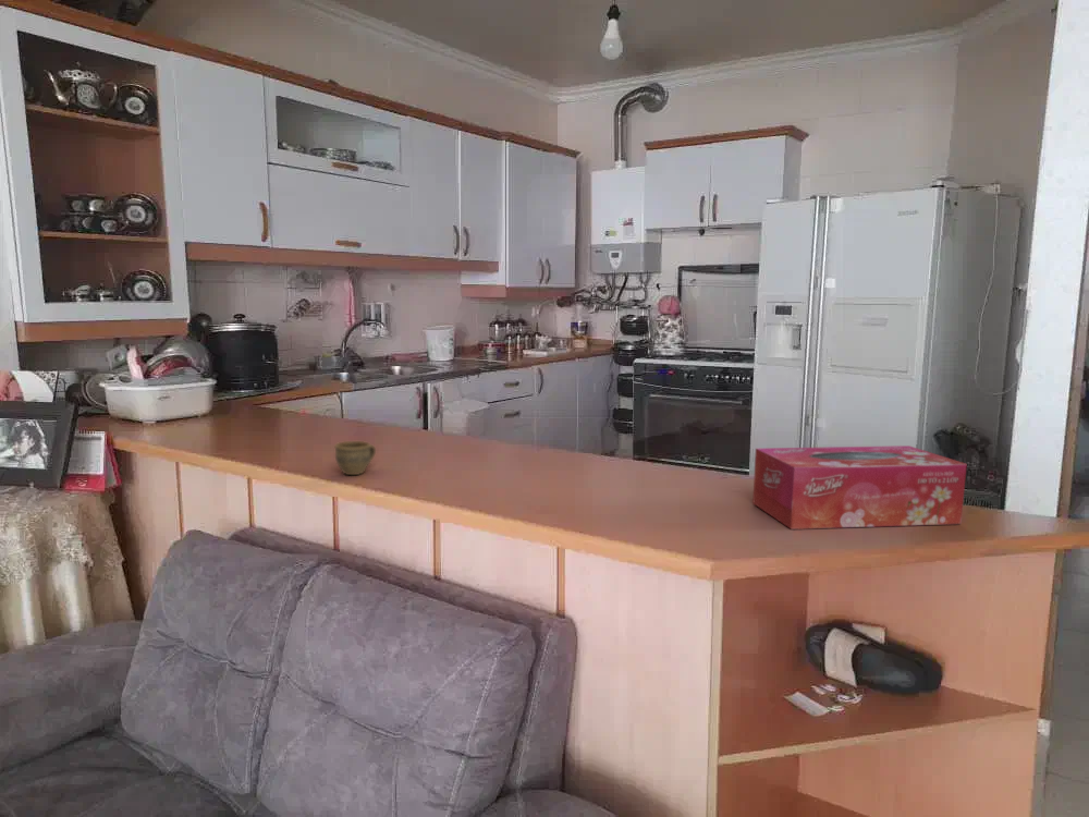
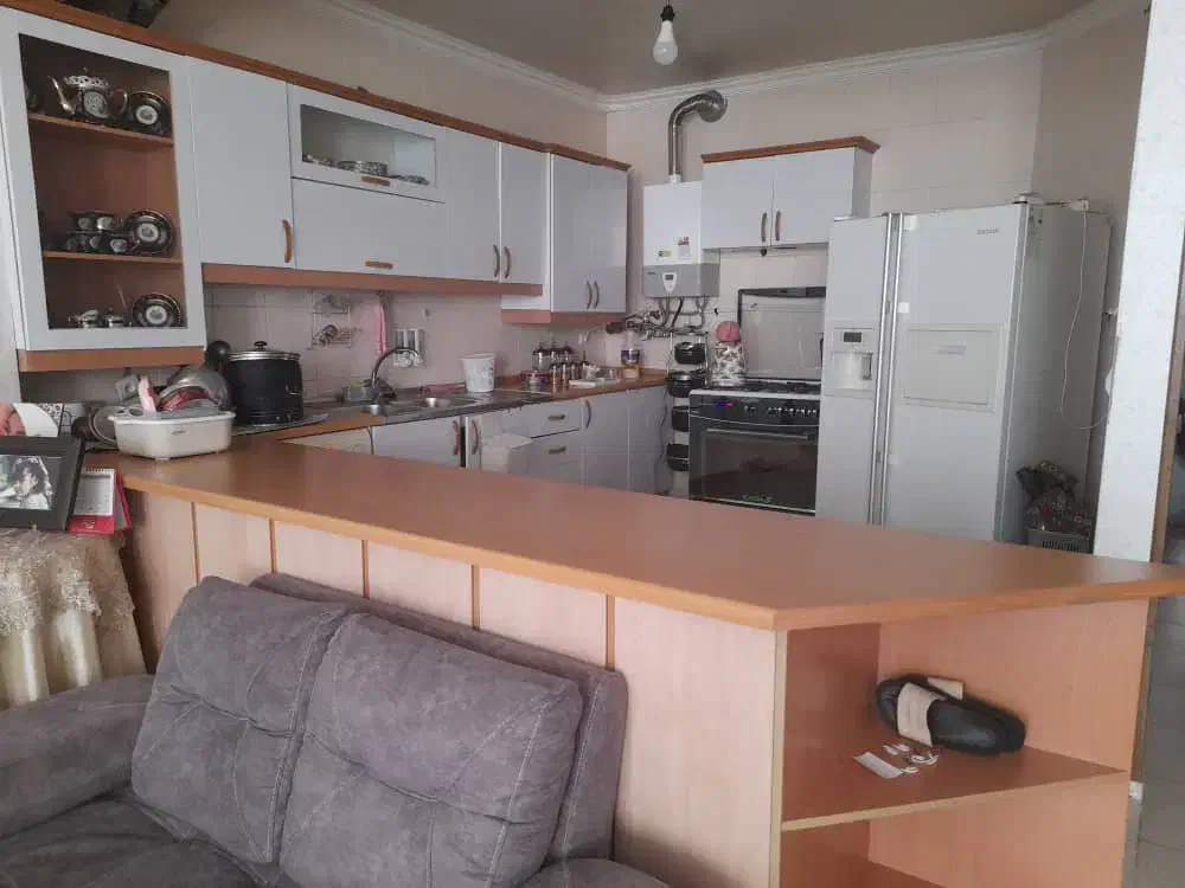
- tissue box (854, 484)
- cup (358, 458)
